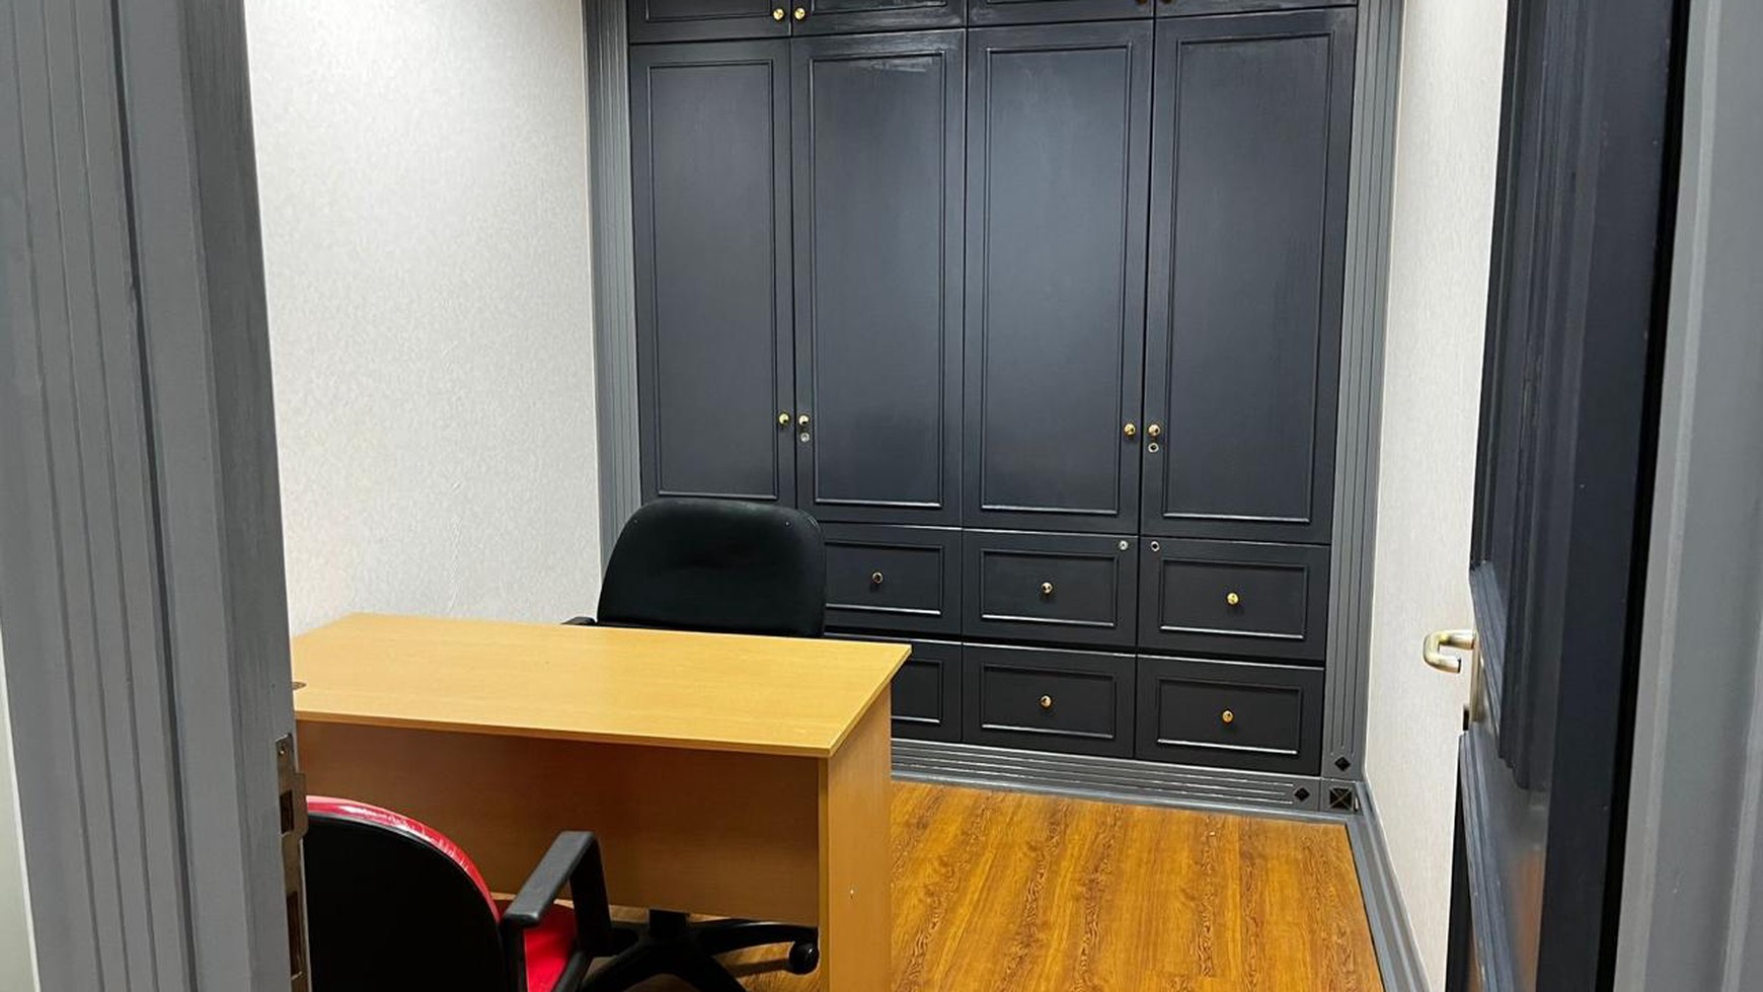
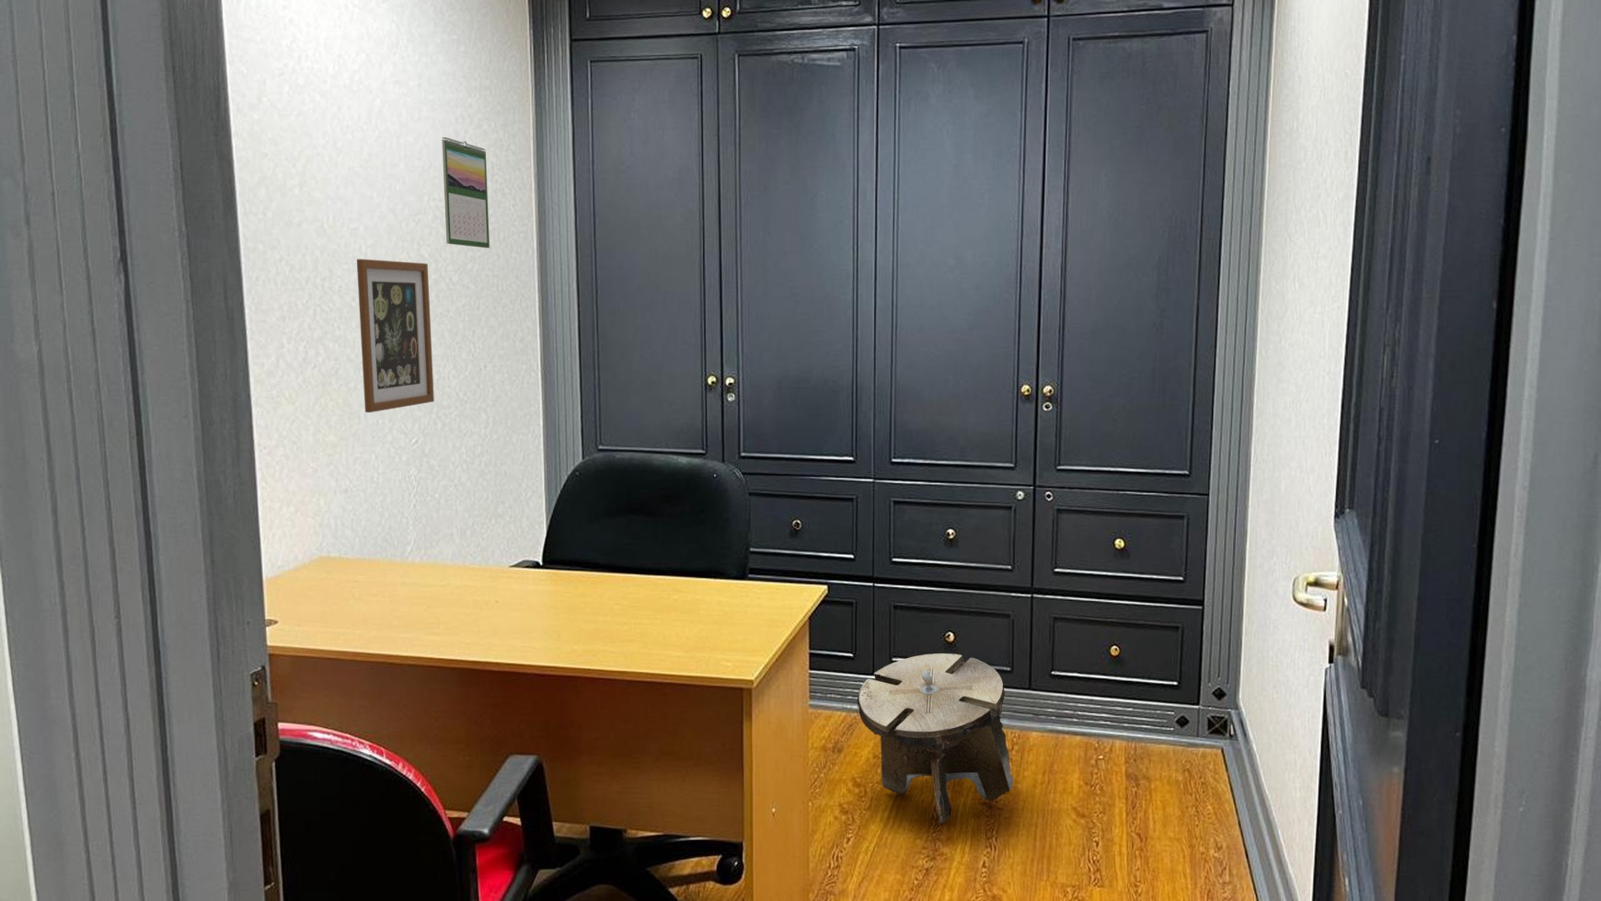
+ wall art (397, 334)
+ stool (932, 736)
+ calendar (466, 194)
